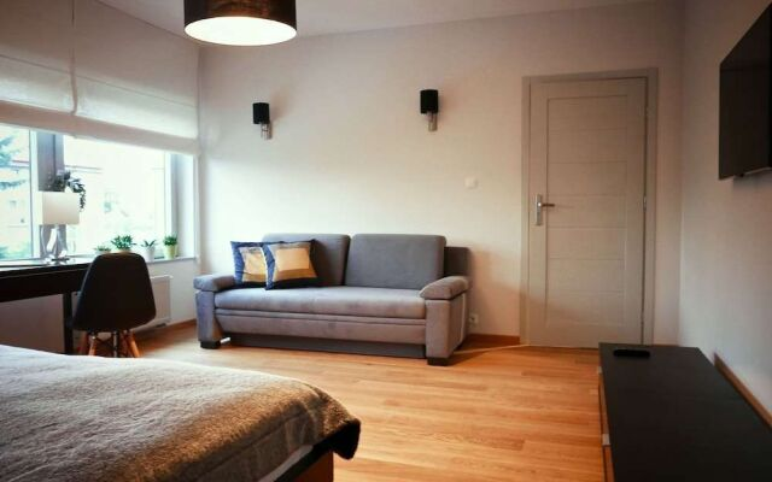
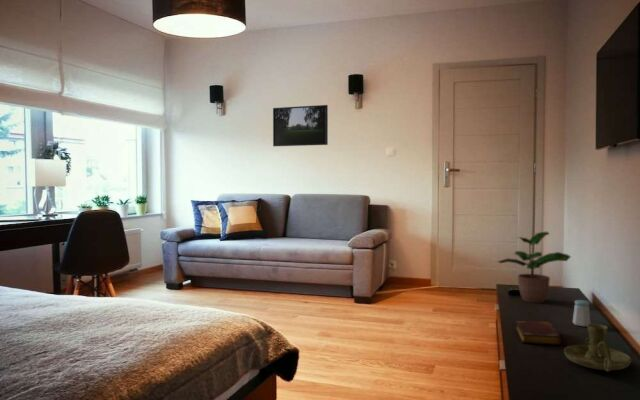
+ candle holder (598, 347)
+ salt shaker (581, 312)
+ book (537, 332)
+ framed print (299, 126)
+ potted plant (532, 266)
